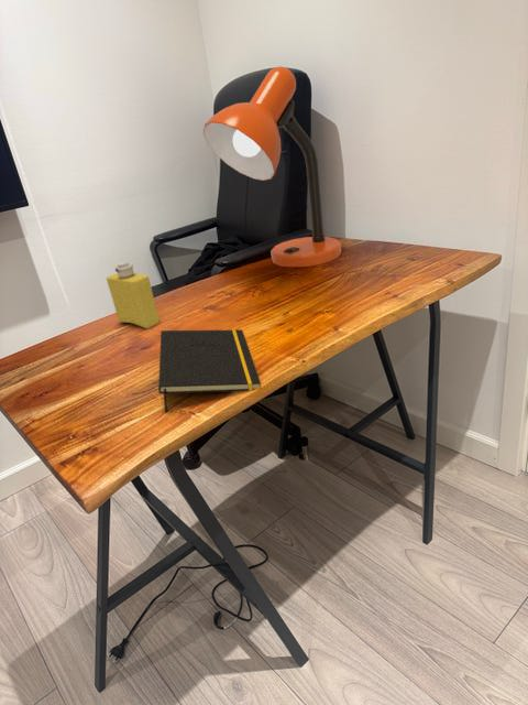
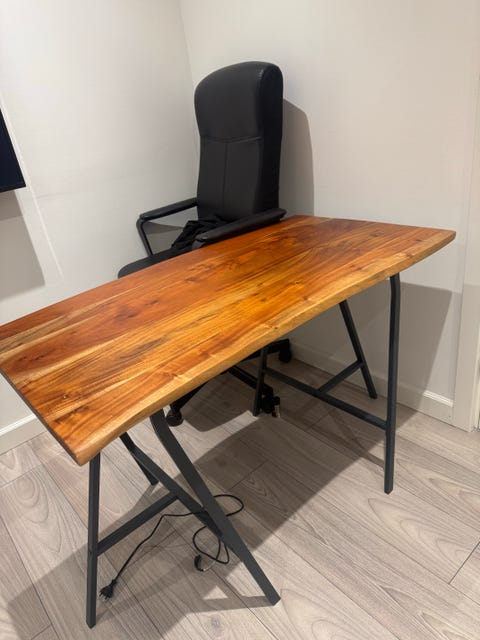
- desk lamp (274, 173)
- bottle (131, 293)
- notepad (206, 357)
